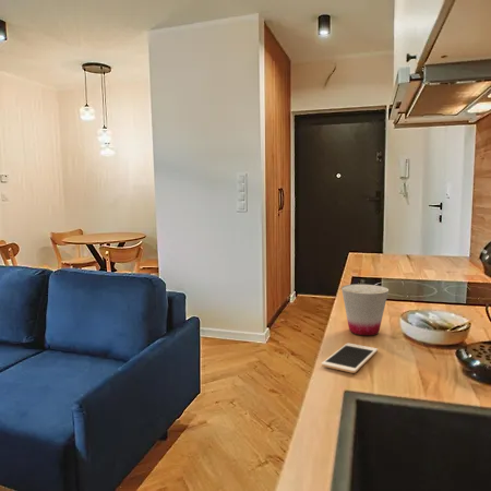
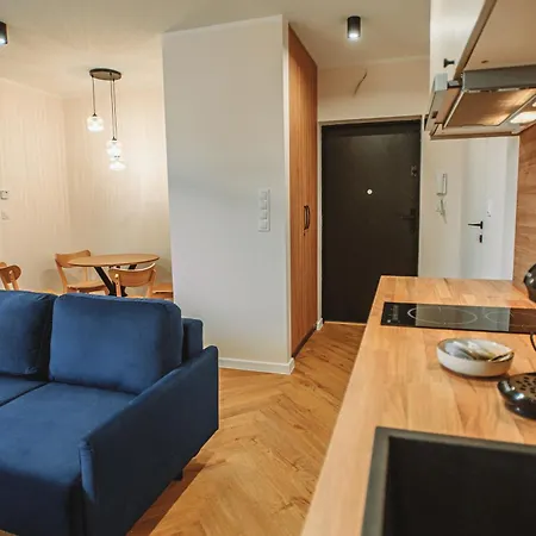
- cup (363, 310)
- cell phone (350, 357)
